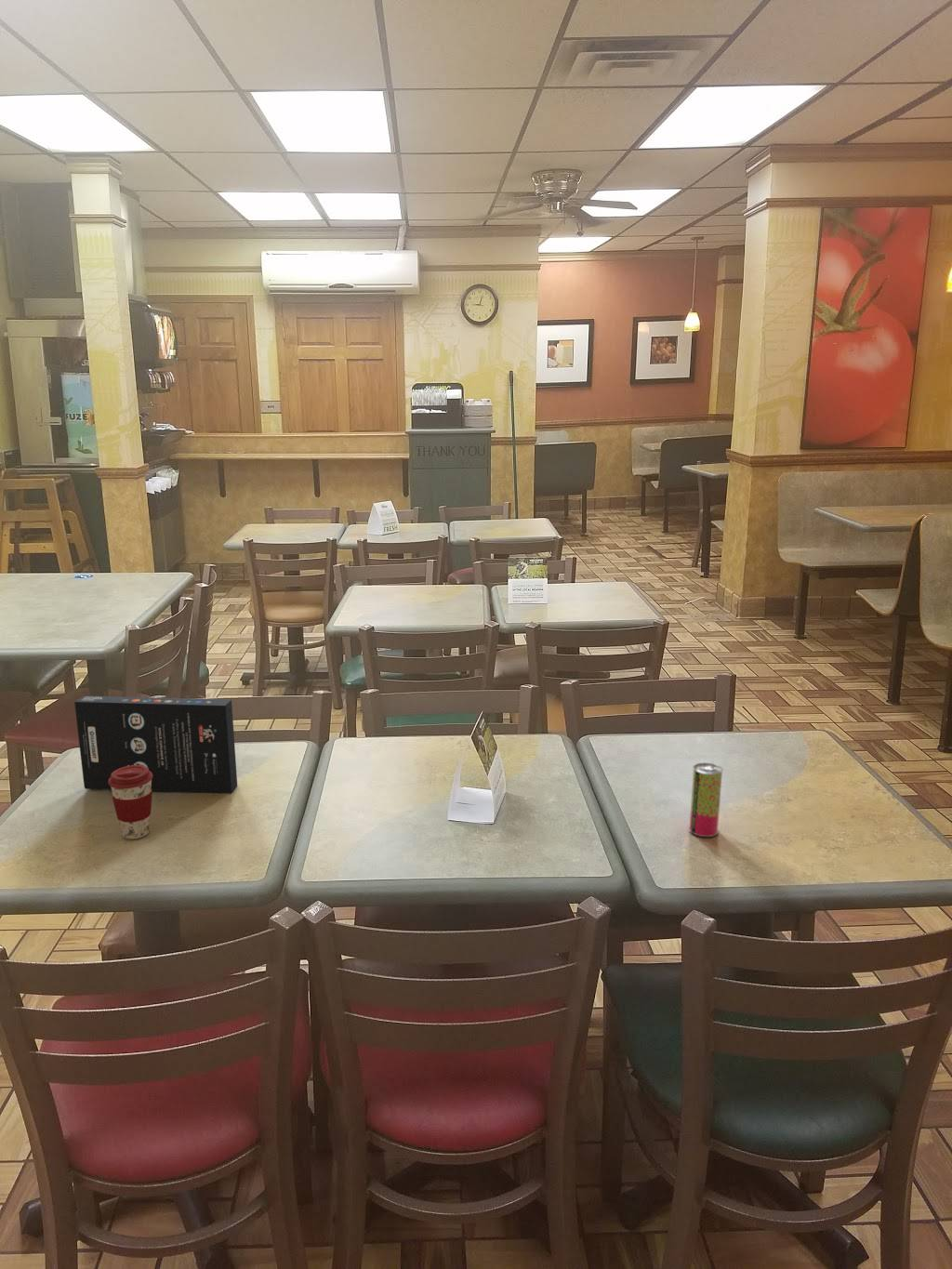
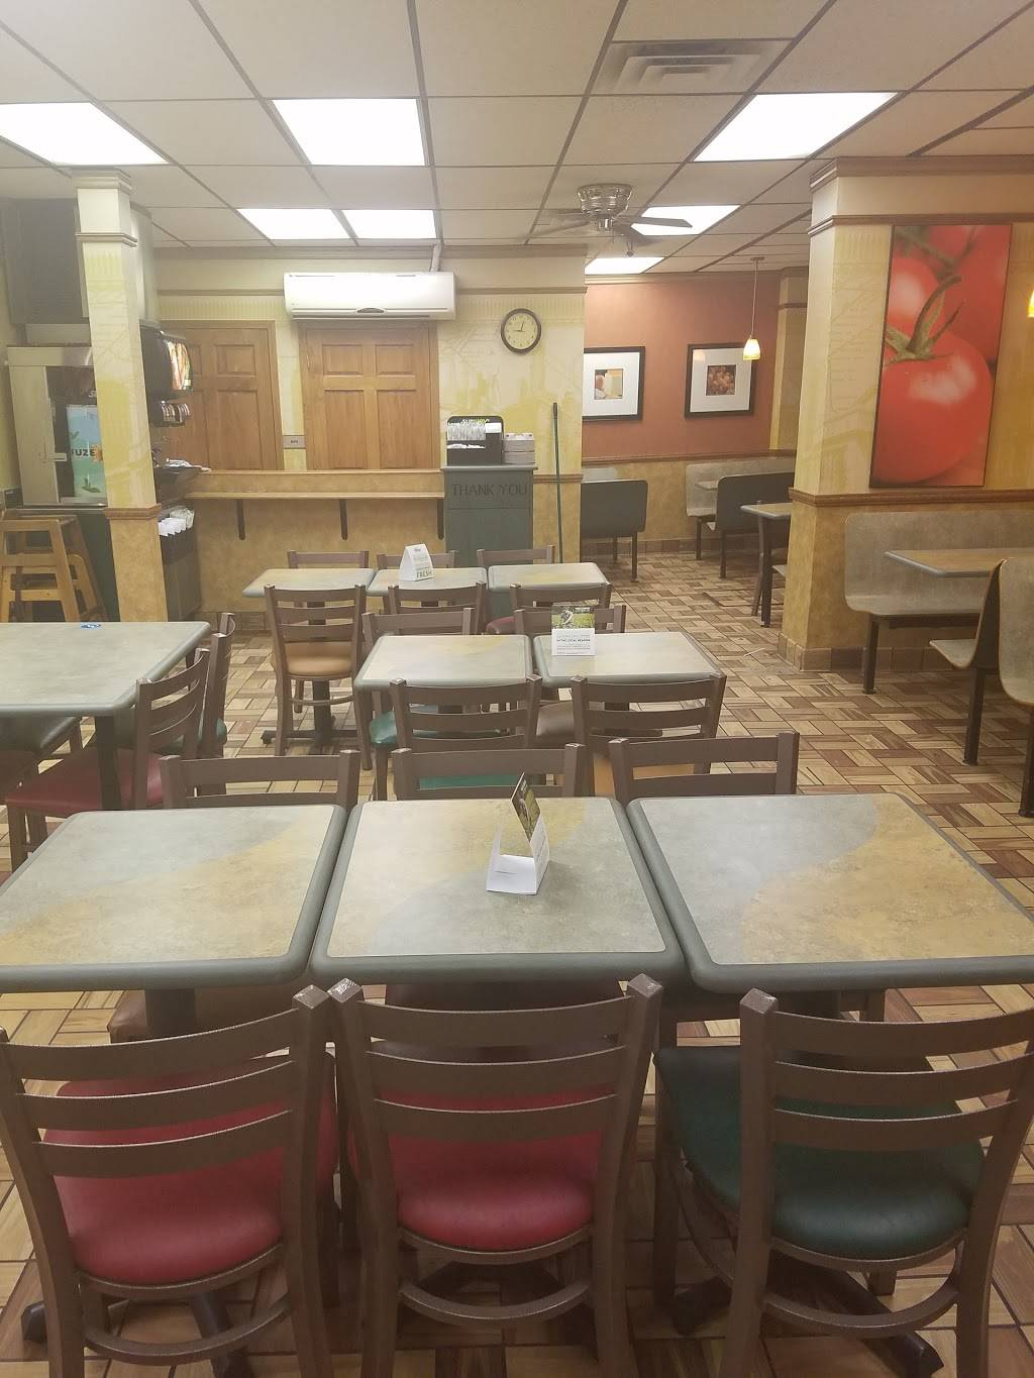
- coffee cup (132, 802)
- beverage can (706, 799)
- game box (157, 745)
